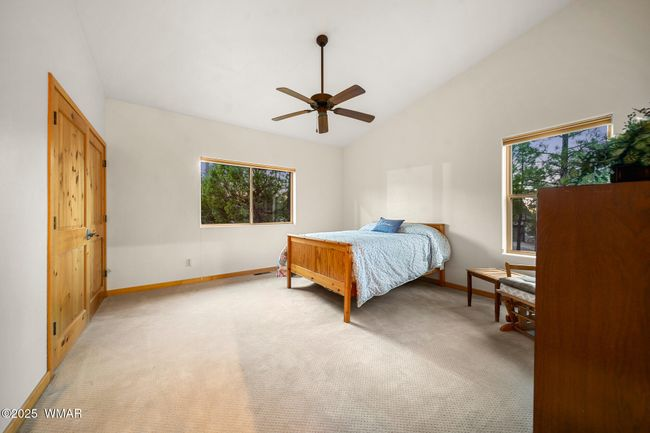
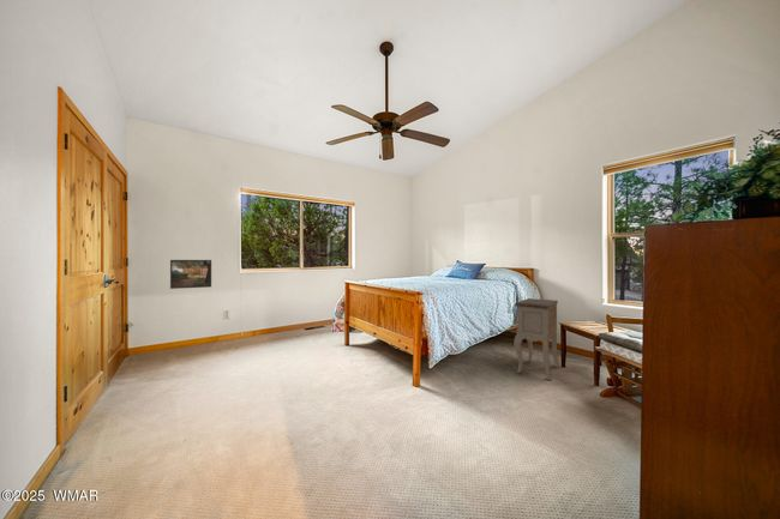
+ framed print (191, 273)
+ nightstand (536, 336)
